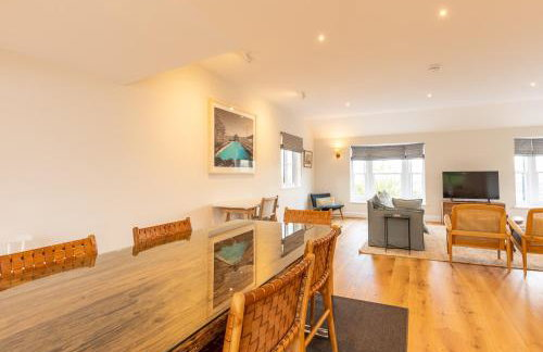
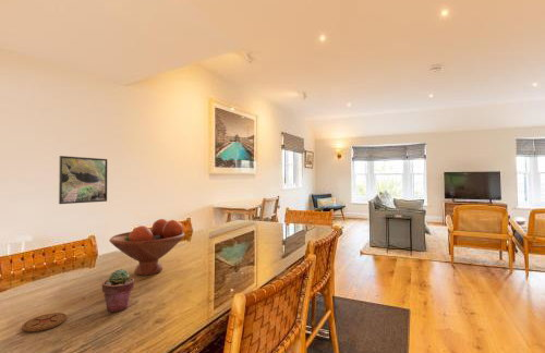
+ coaster (45, 321)
+ fruit bowl (148, 246)
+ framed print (84, 180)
+ potted succulent (118, 289)
